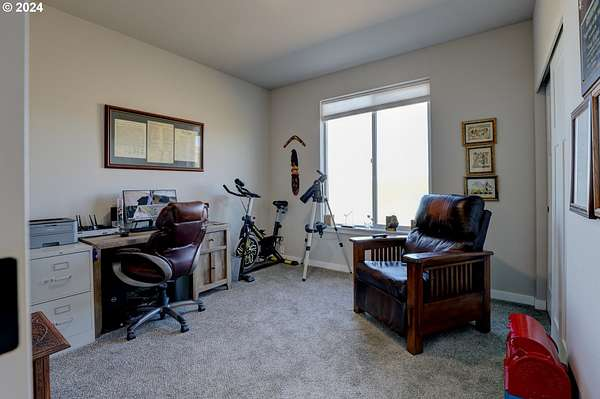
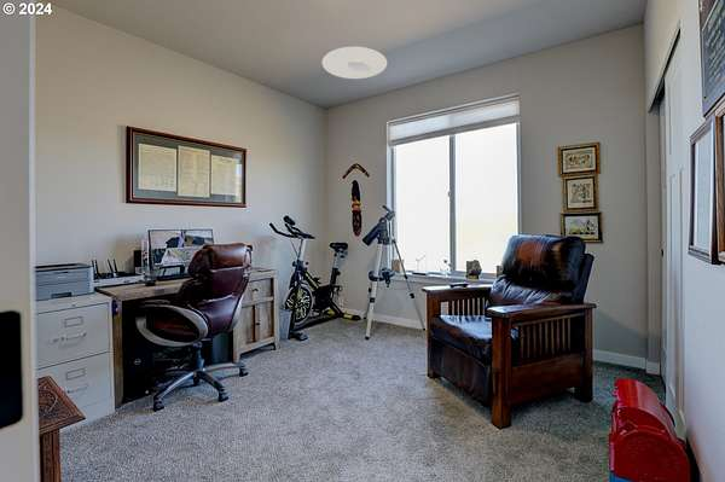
+ ceiling light (354, 60)
